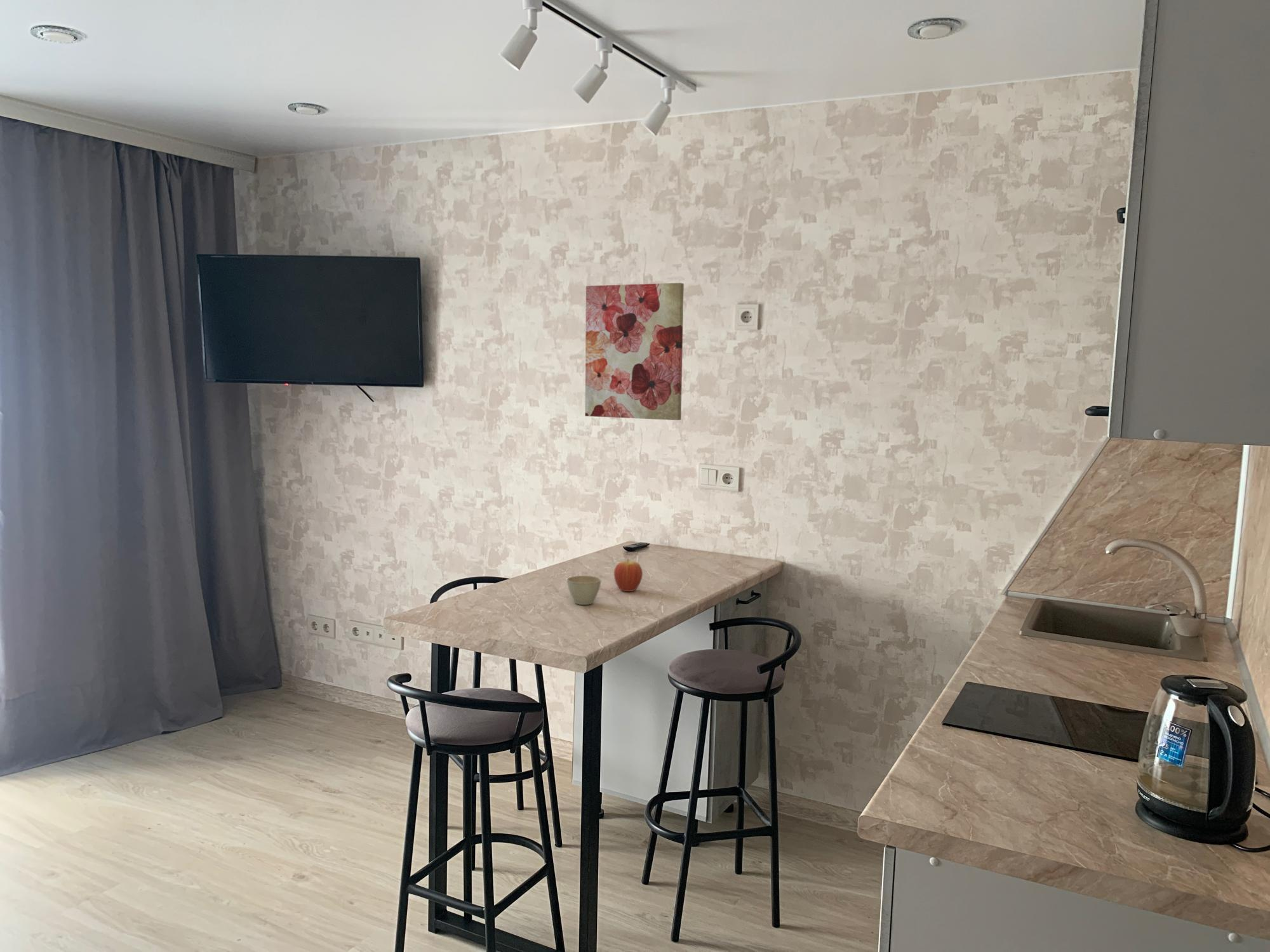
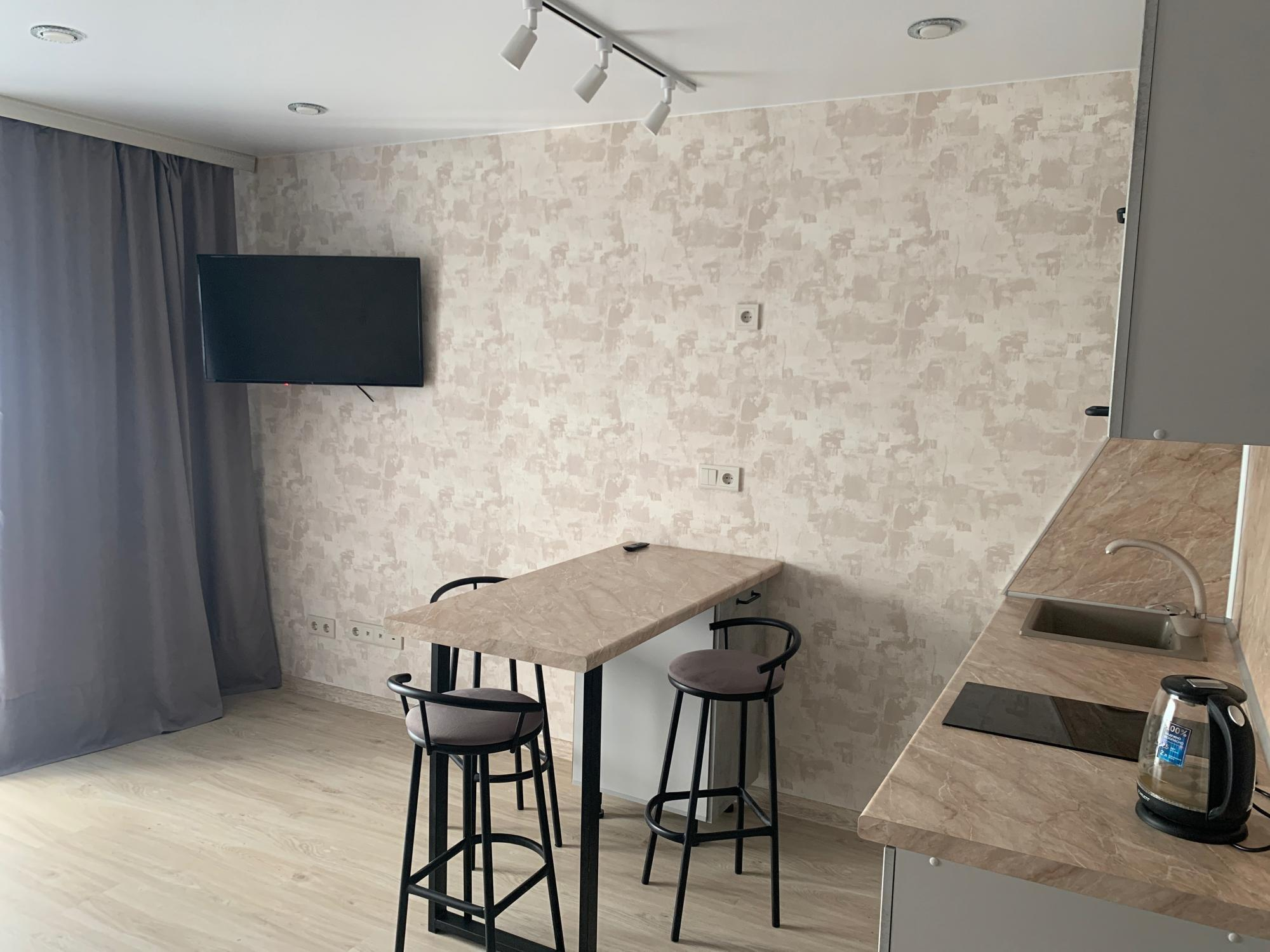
- wall art (632, 352)
- flower pot (584, 591)
- fruit (627, 574)
